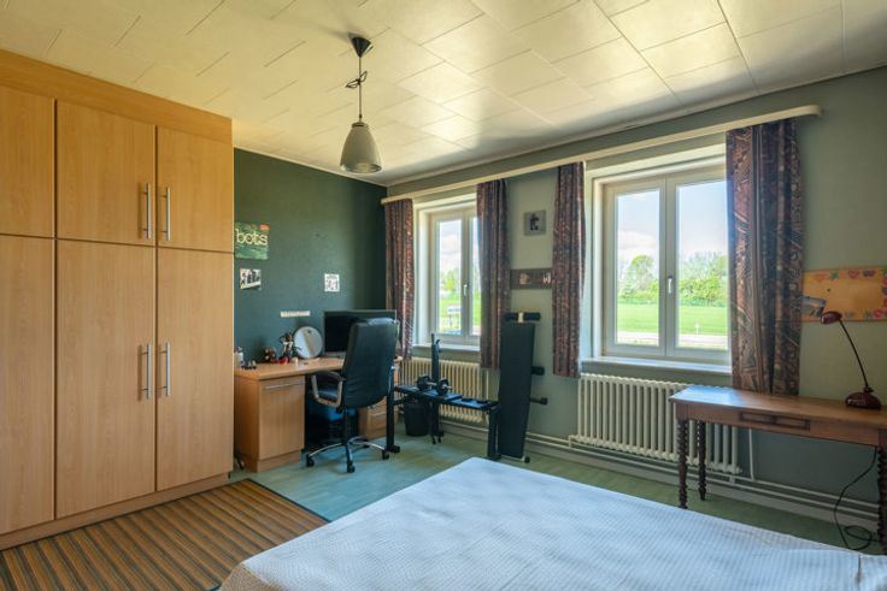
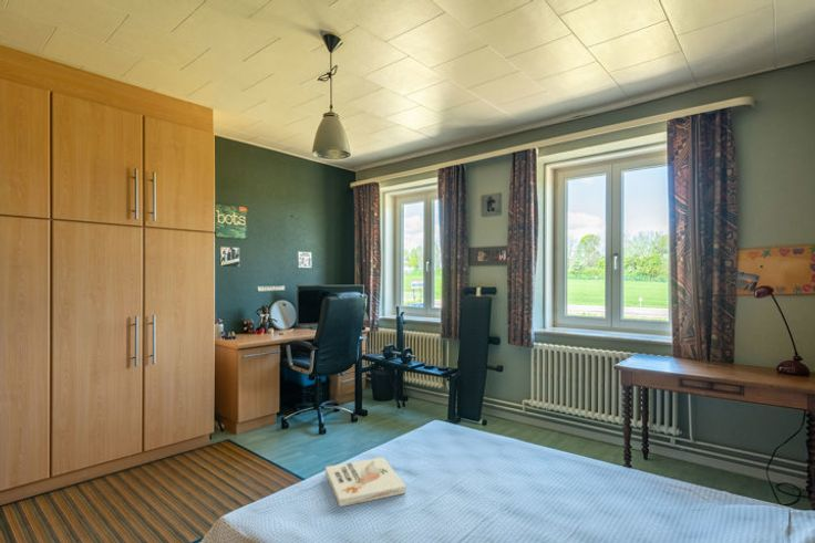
+ book (363, 479)
